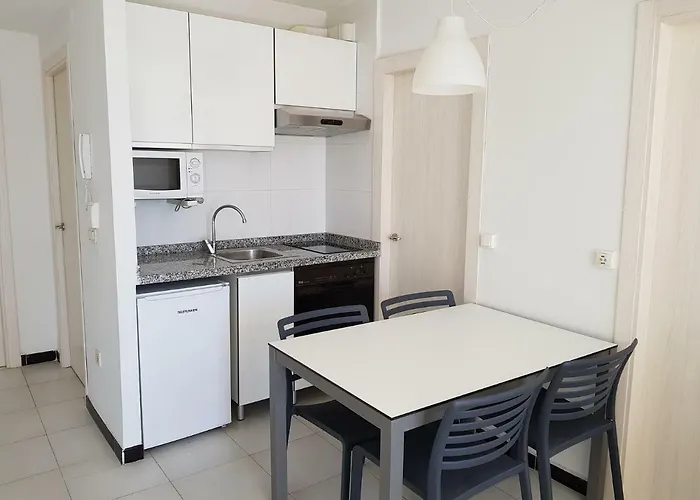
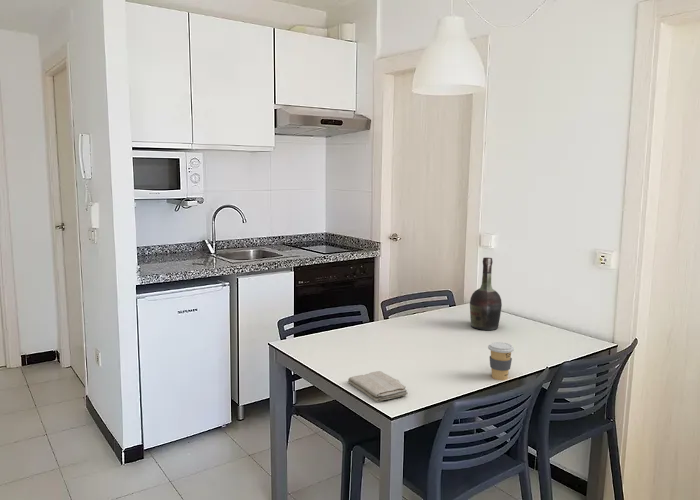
+ coffee cup (500, 361)
+ cognac bottle (486, 292)
+ washcloth (377, 384)
